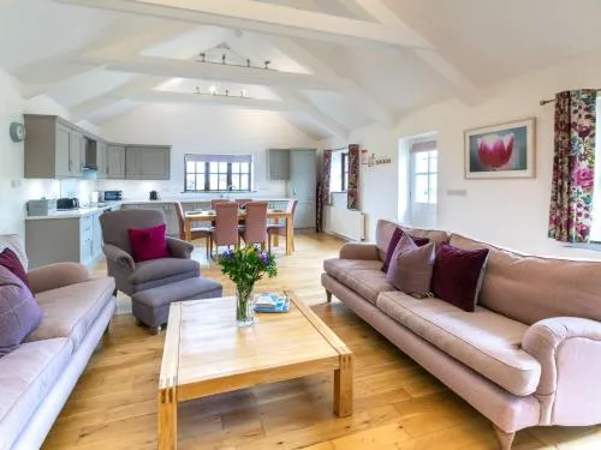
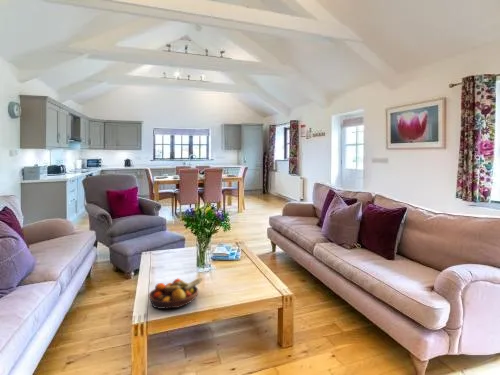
+ fruit bowl (174, 289)
